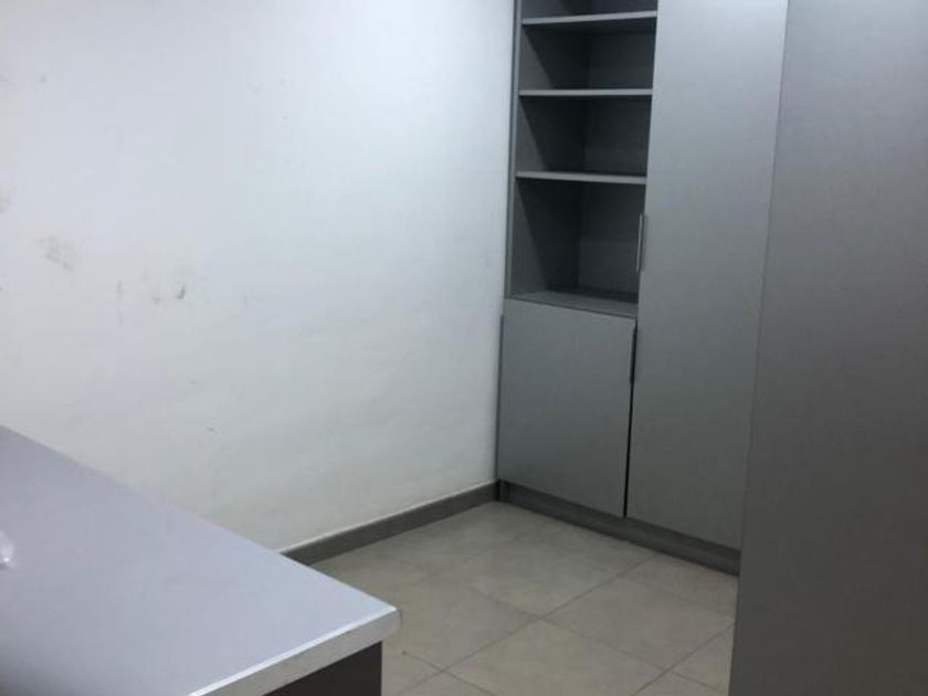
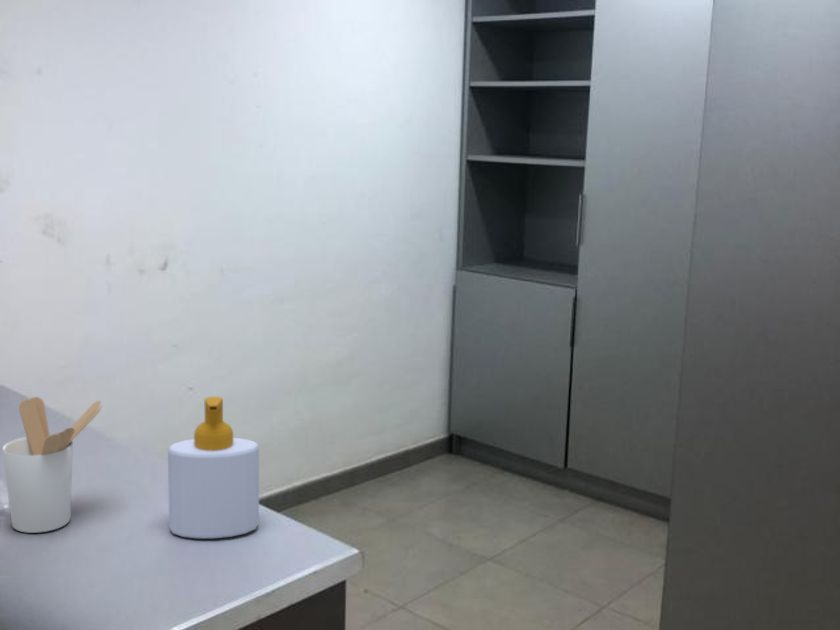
+ soap bottle (214, 464)
+ utensil holder (57, 462)
